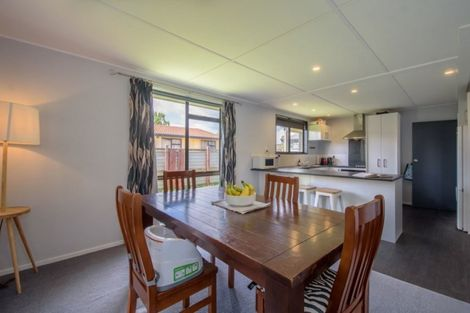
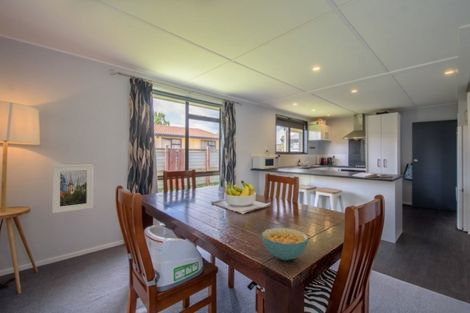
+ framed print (73, 187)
+ cereal bowl (284, 246)
